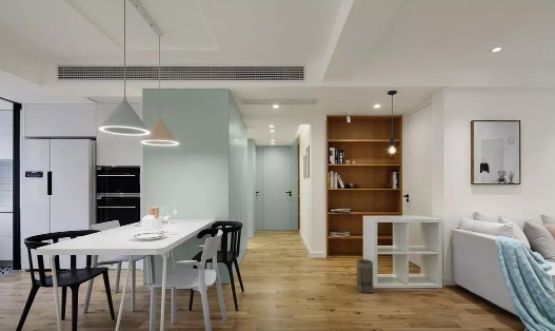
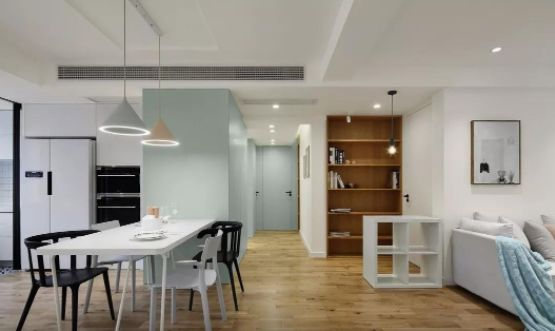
- basket (364, 275)
